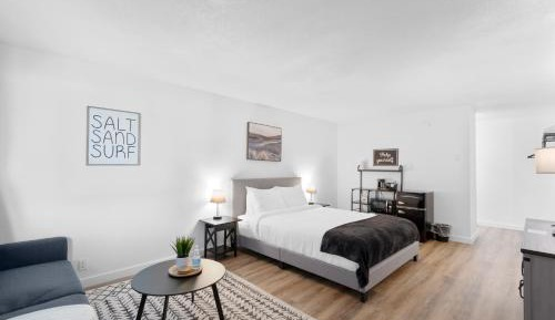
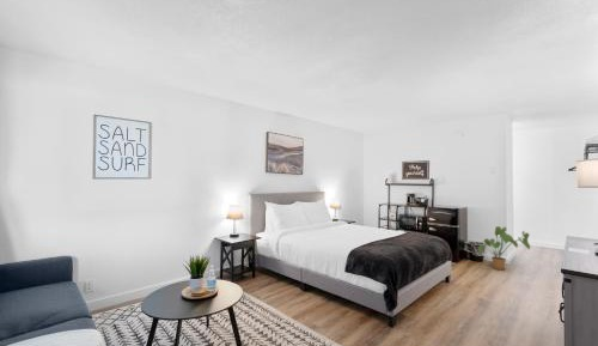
+ house plant (502, 247)
